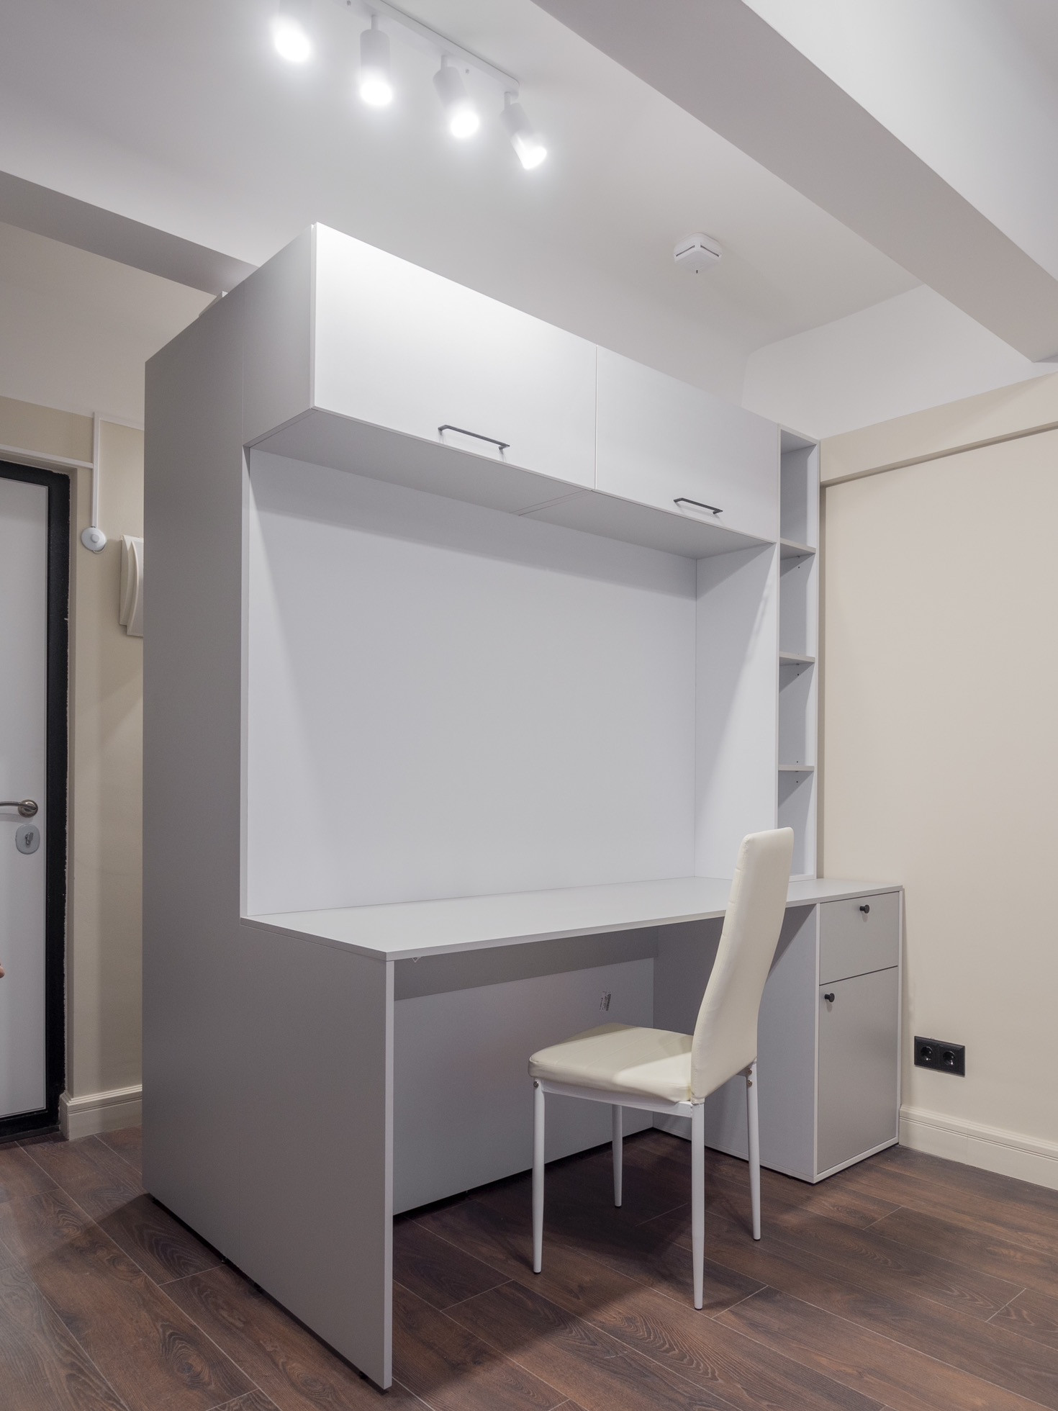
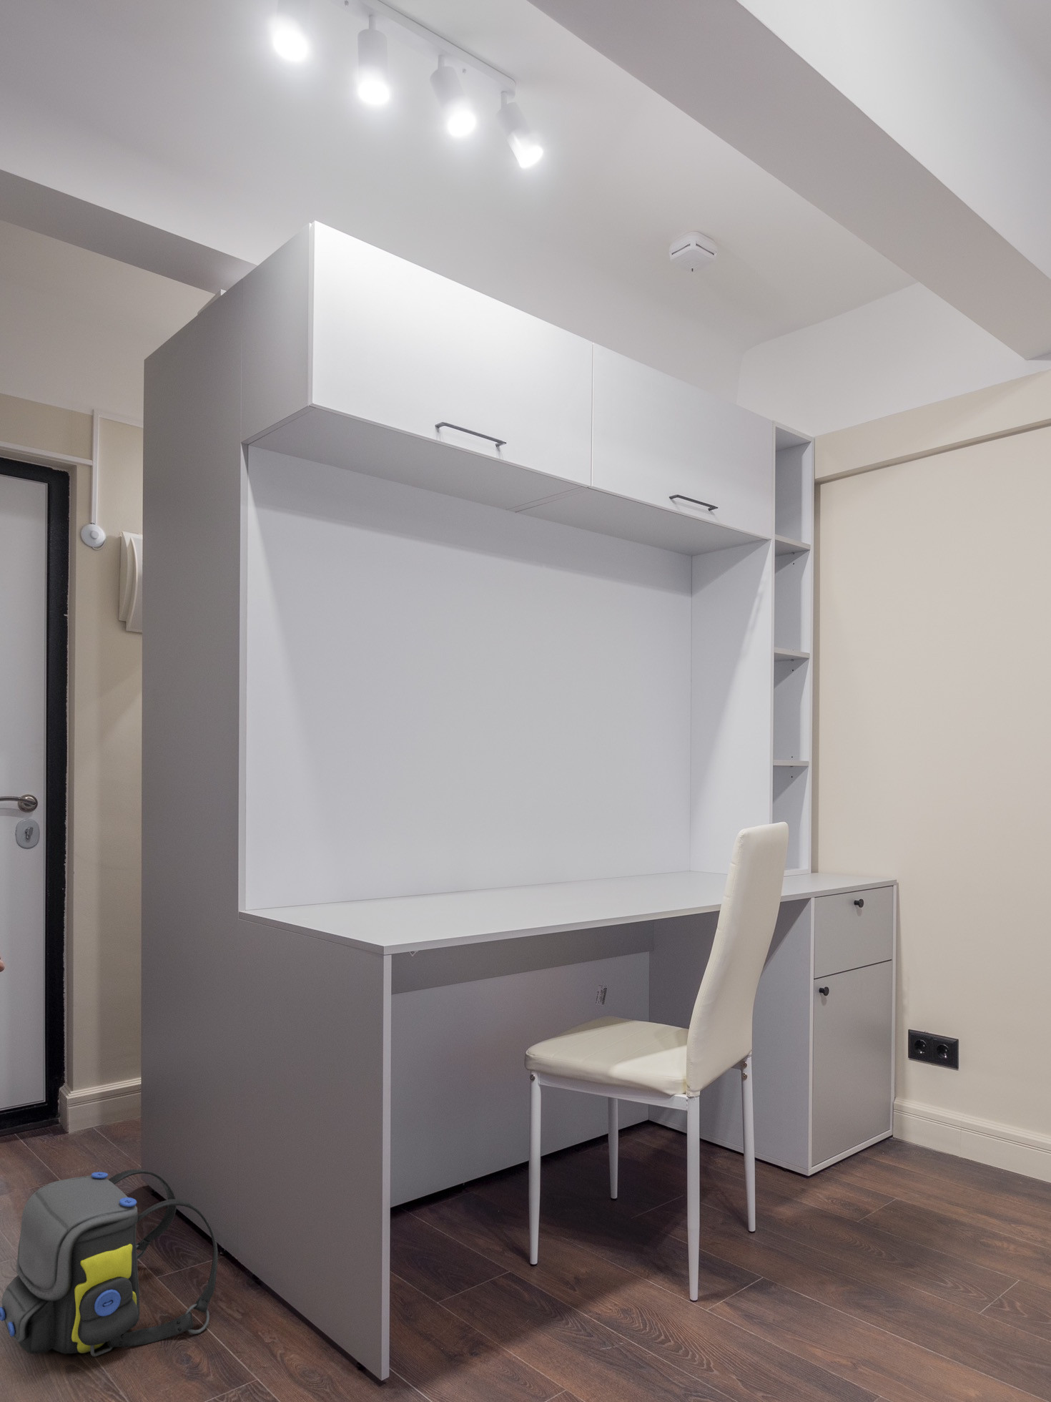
+ shoulder bag (106, 1253)
